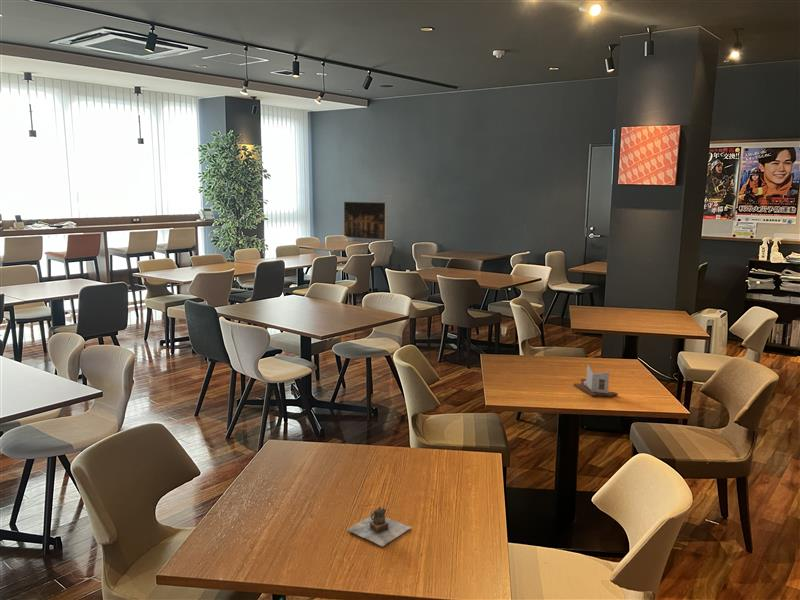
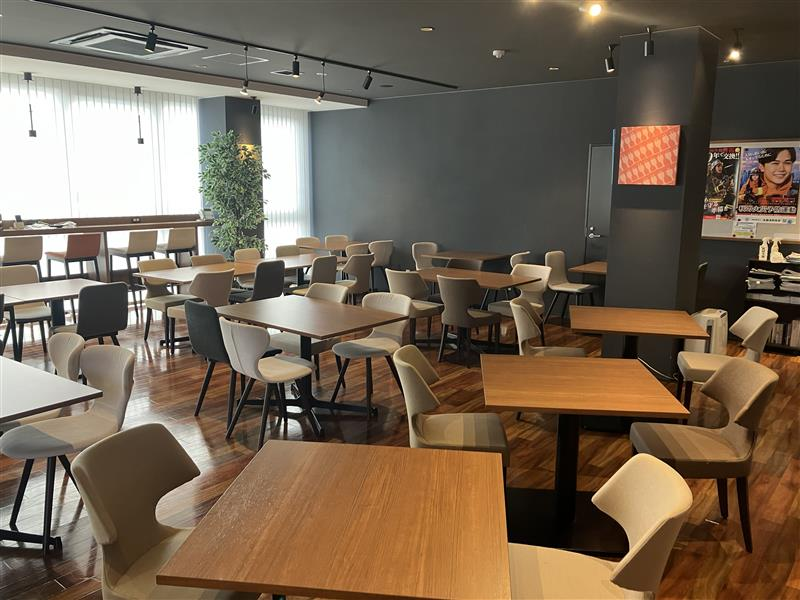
- teapot (379, 518)
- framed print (364, 220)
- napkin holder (596, 377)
